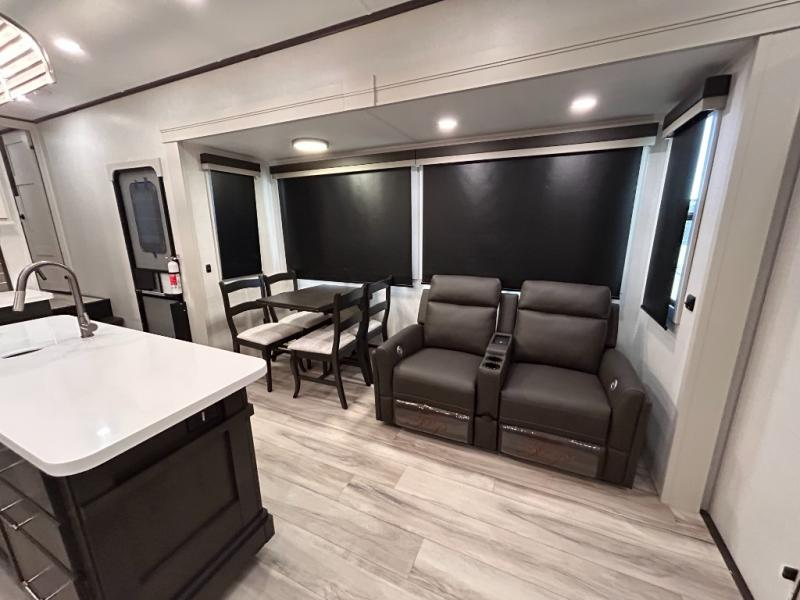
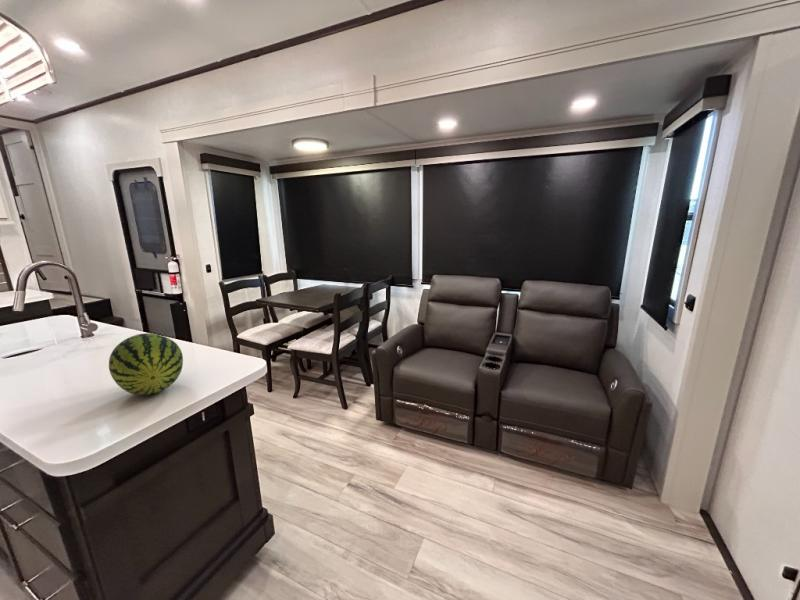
+ fruit (148, 363)
